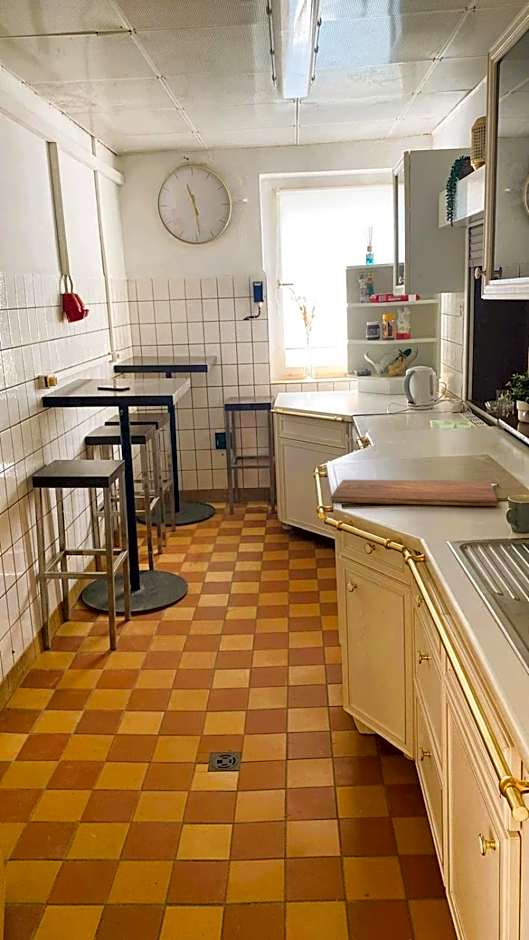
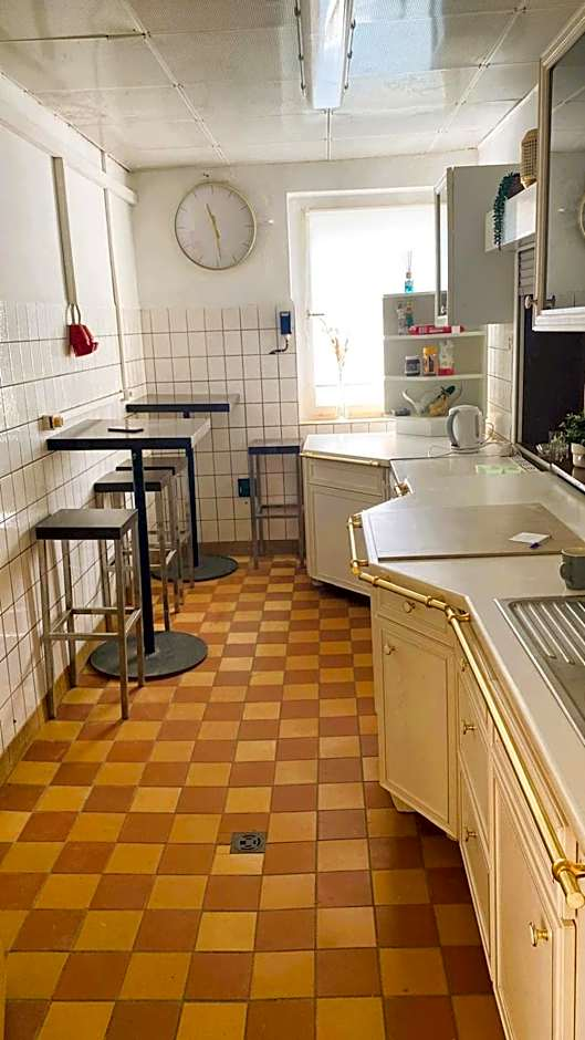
- cutting board (413, 491)
